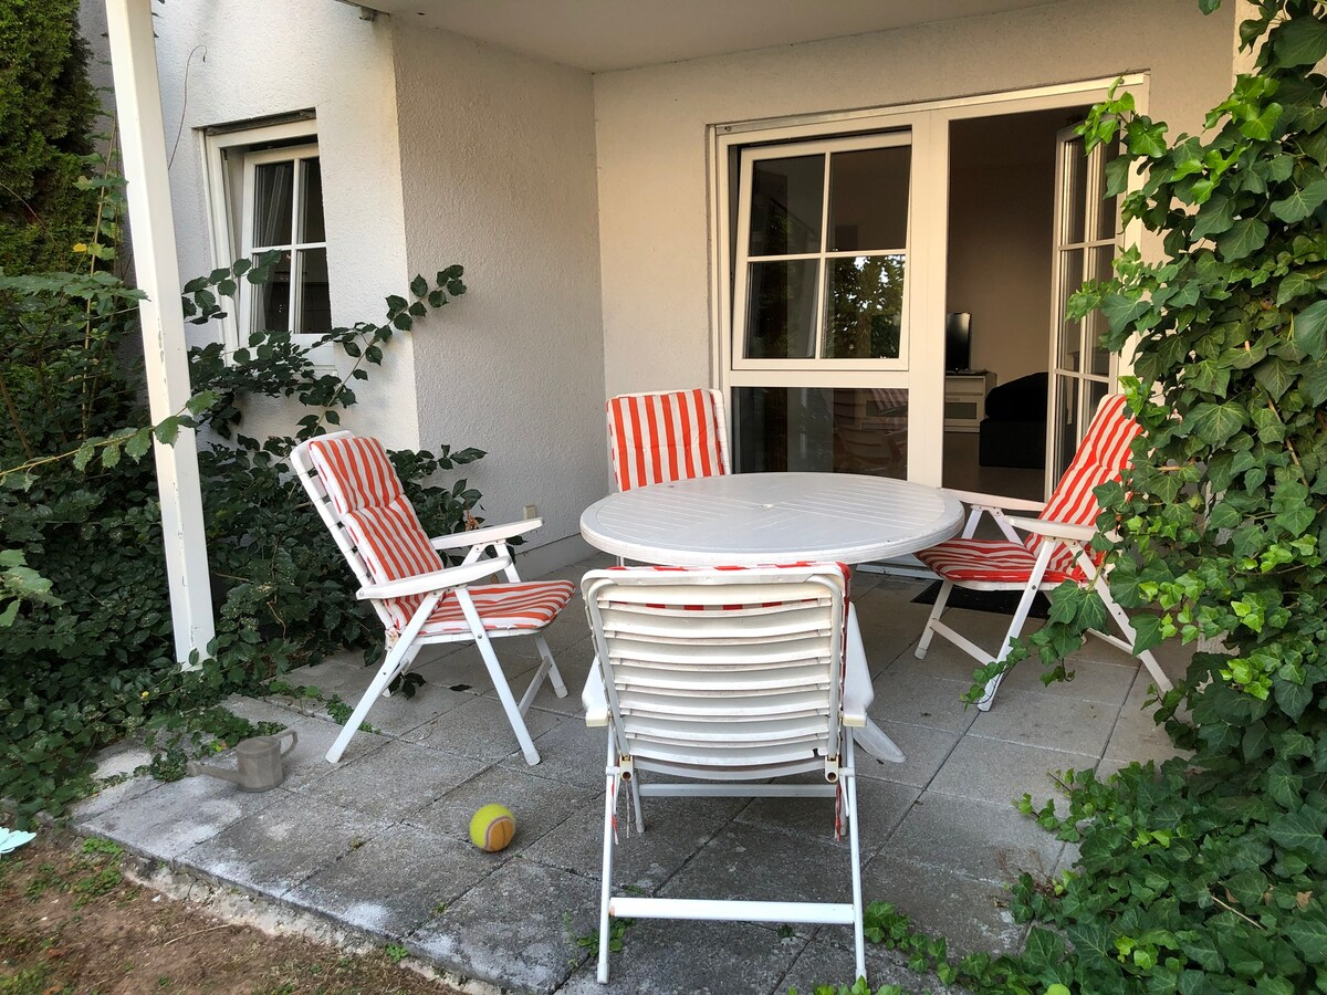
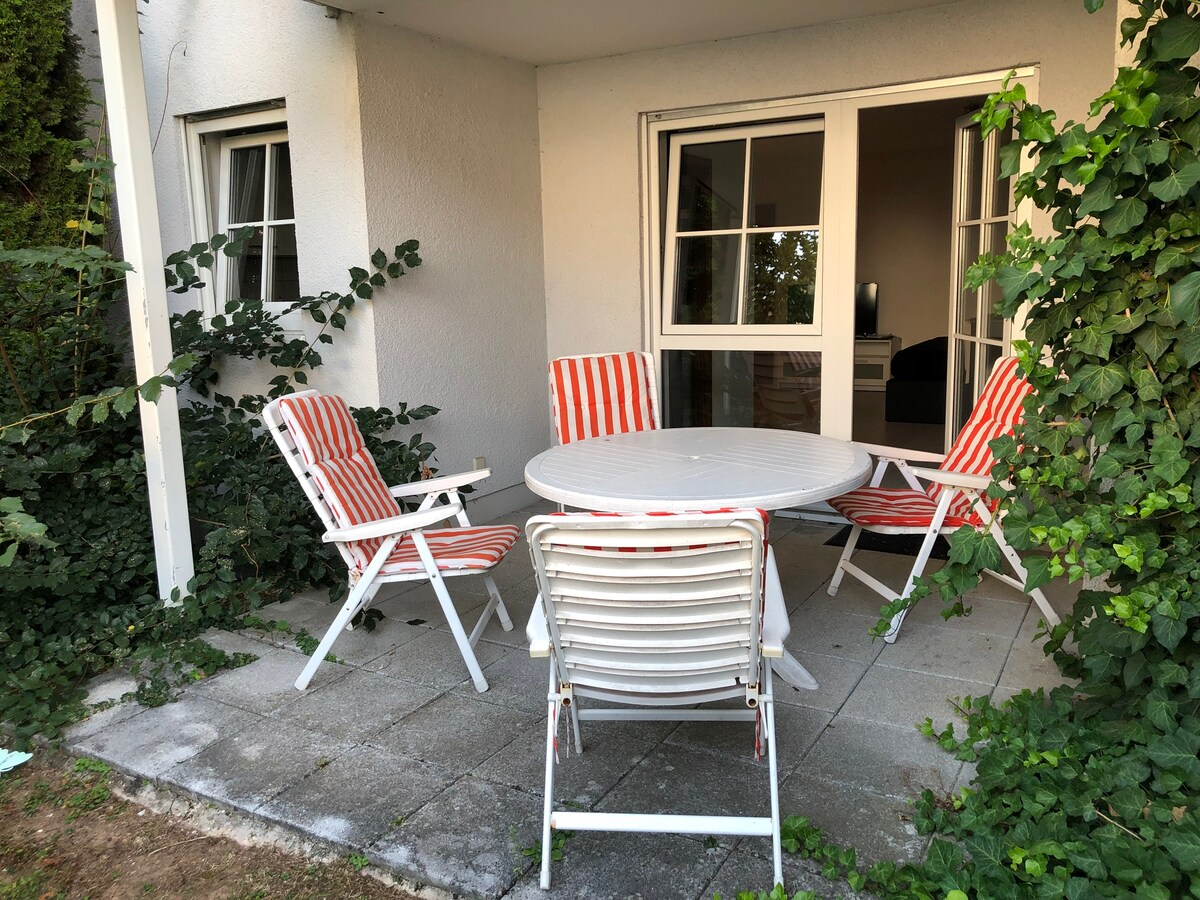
- ball (492, 827)
- watering can (247, 765)
